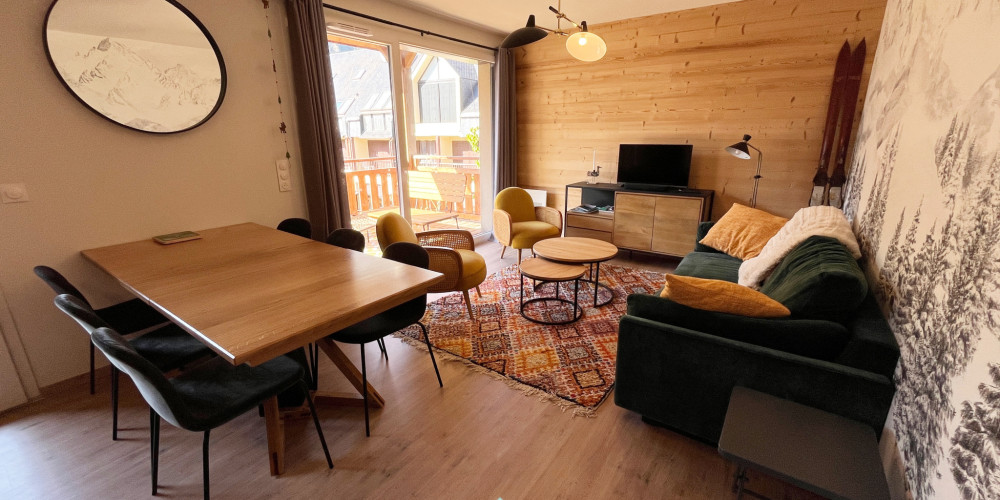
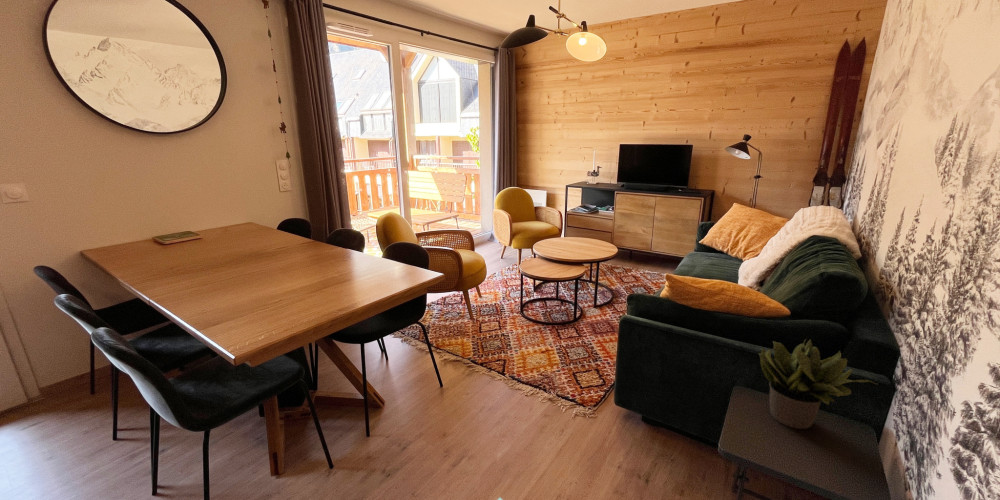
+ potted plant (809, 384)
